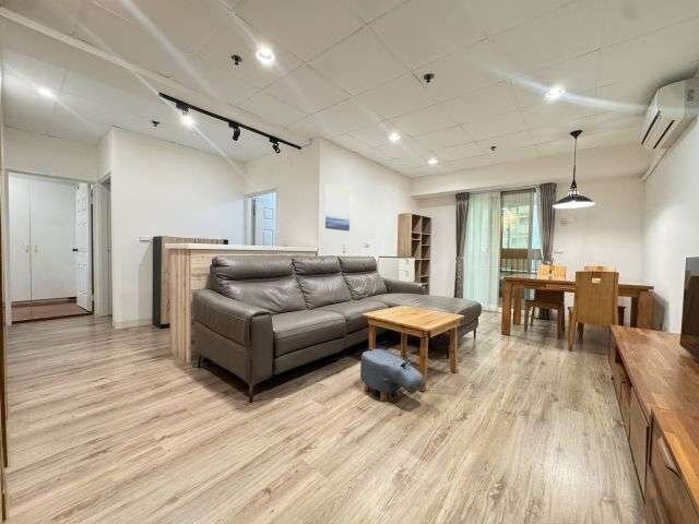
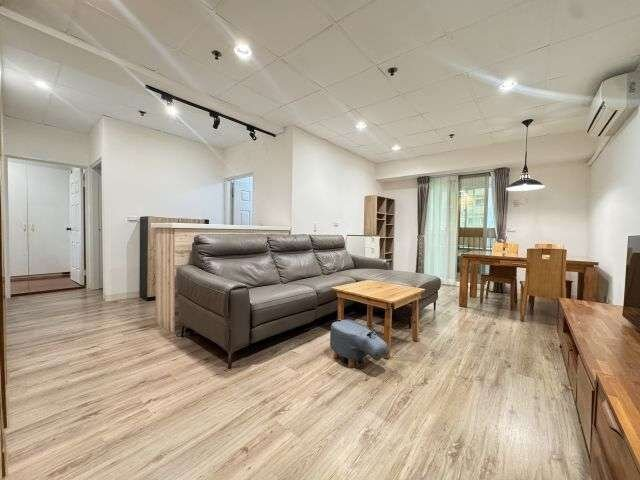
- wall art (337, 209)
